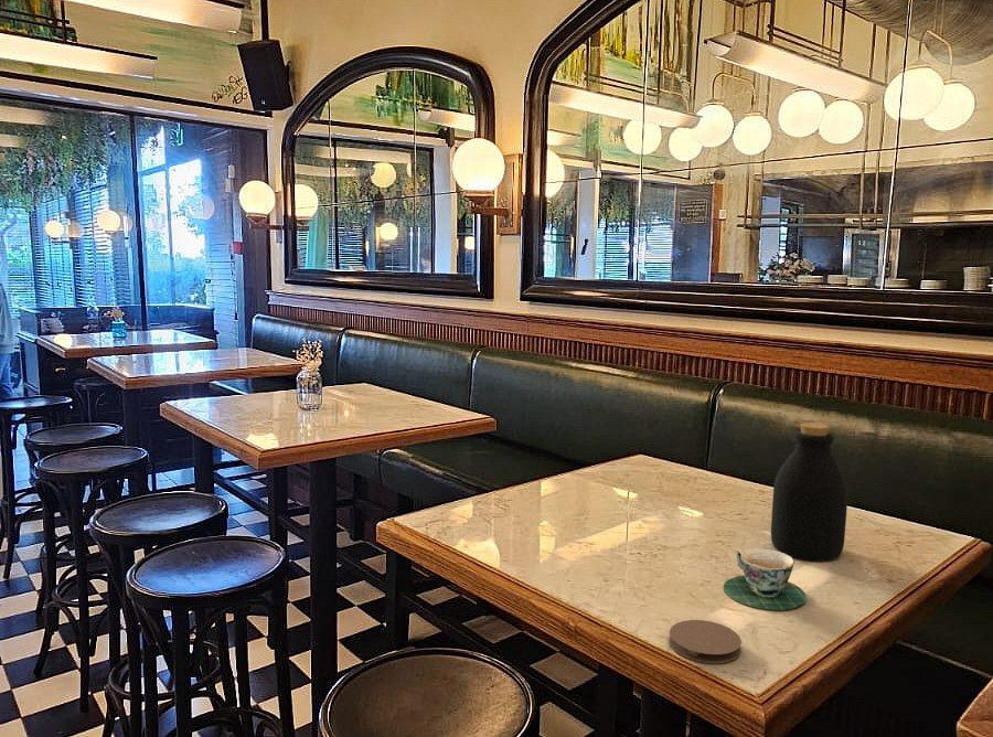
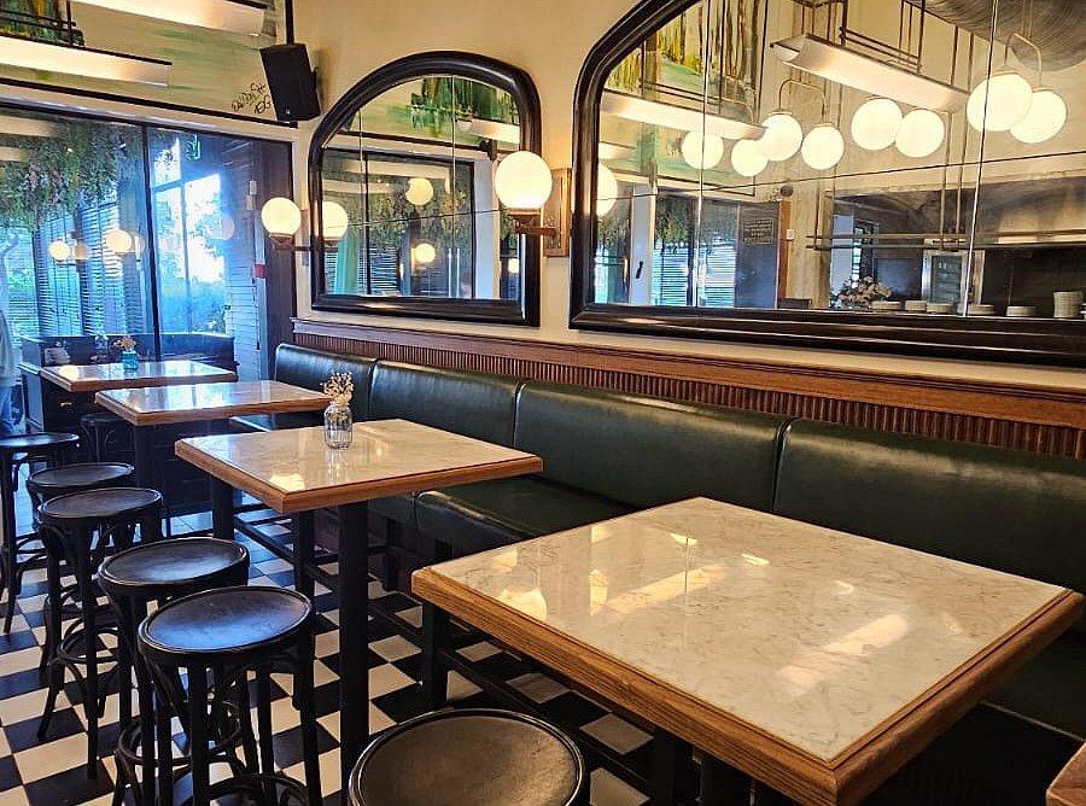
- teacup (765, 574)
- bottle (810, 488)
- coaster (704, 640)
